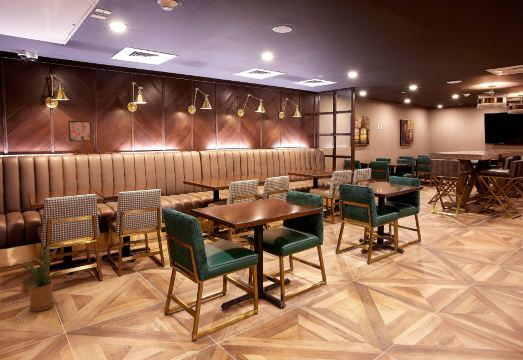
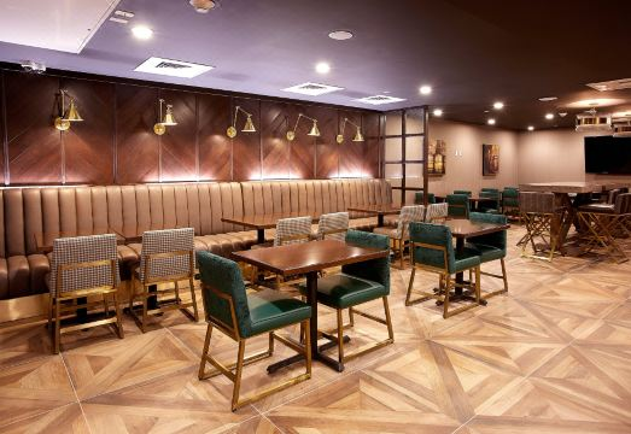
- wall art (80, 131)
- house plant (37, 277)
